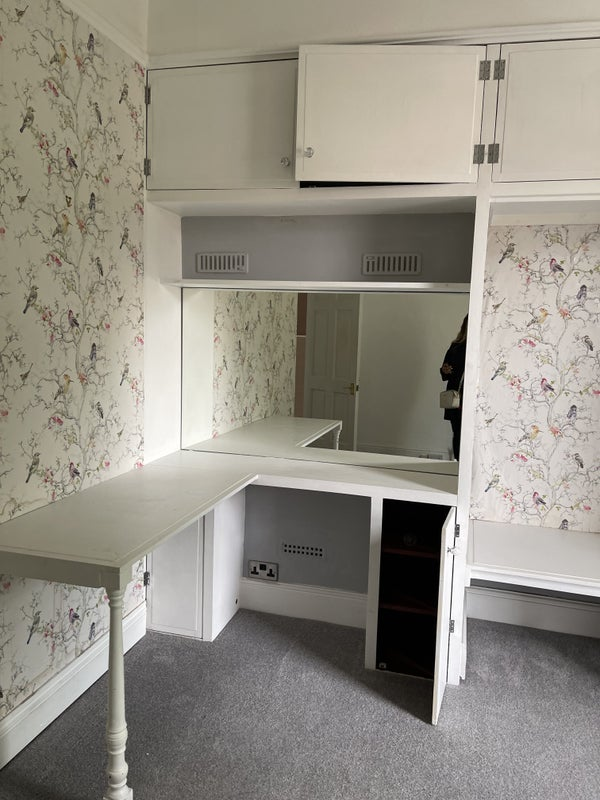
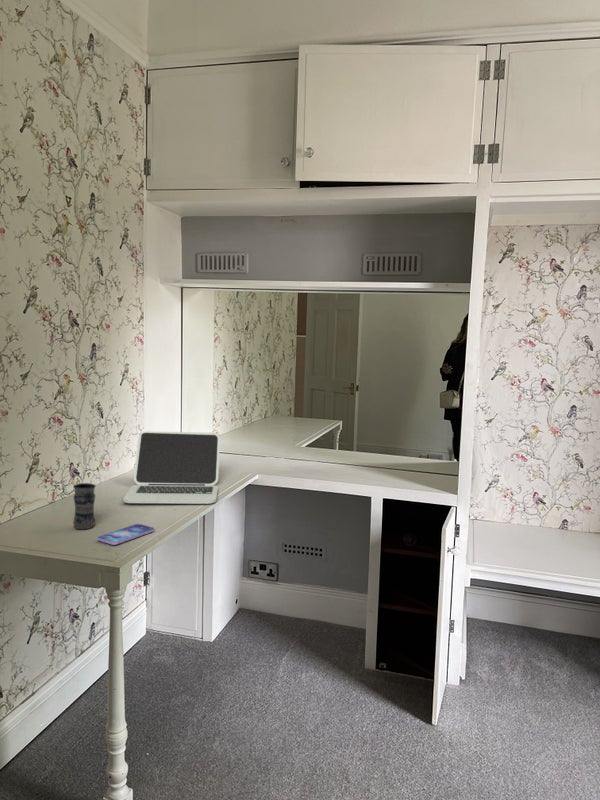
+ laptop (174, 465)
+ jar (84, 506)
+ smartphone (126, 533)
